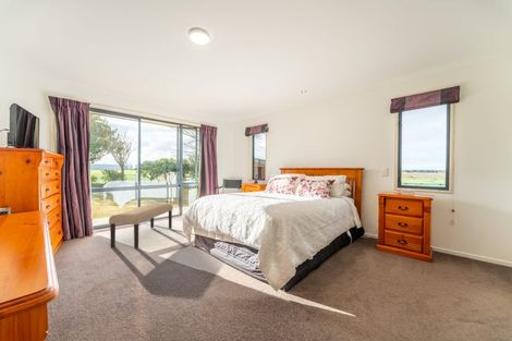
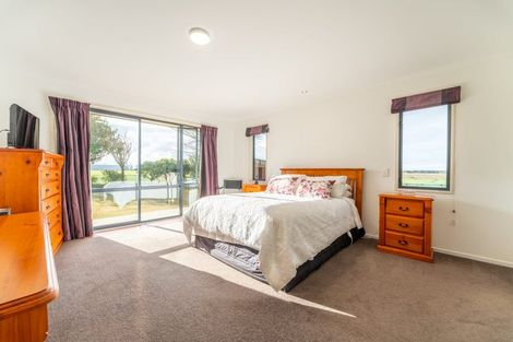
- bench (145, 220)
